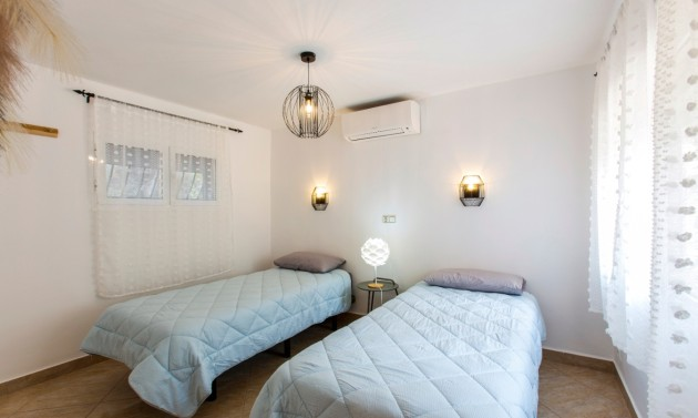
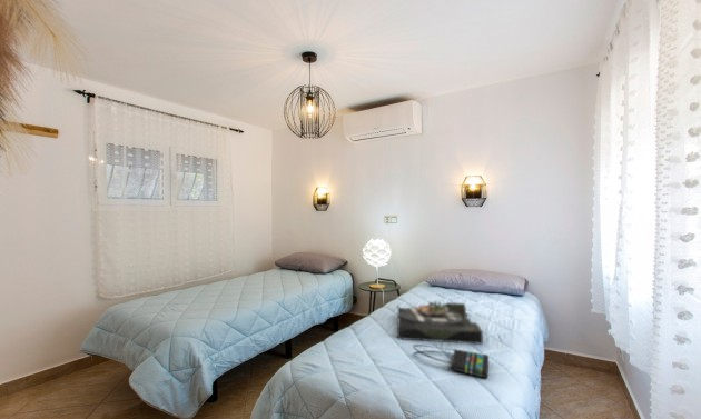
+ serving tray (434, 312)
+ tote bag (448, 353)
